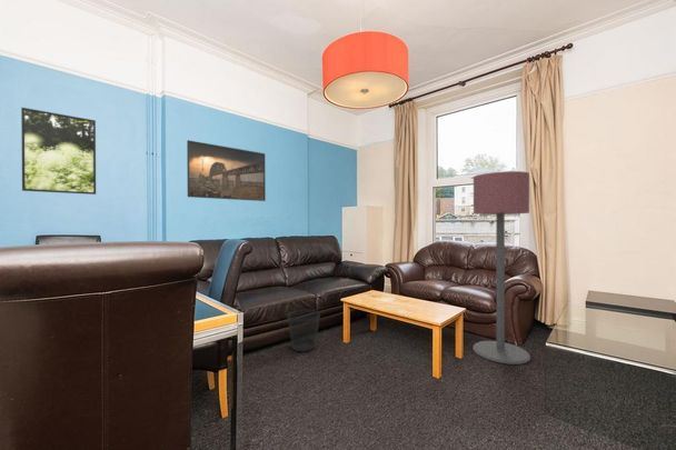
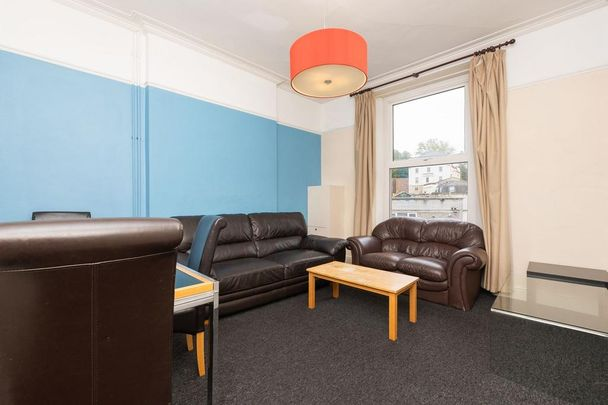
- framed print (60, 153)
- floor lamp (500, 263)
- wastebasket (304, 330)
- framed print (229, 173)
